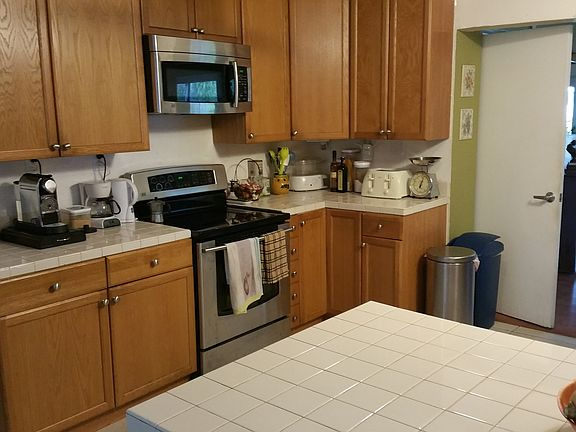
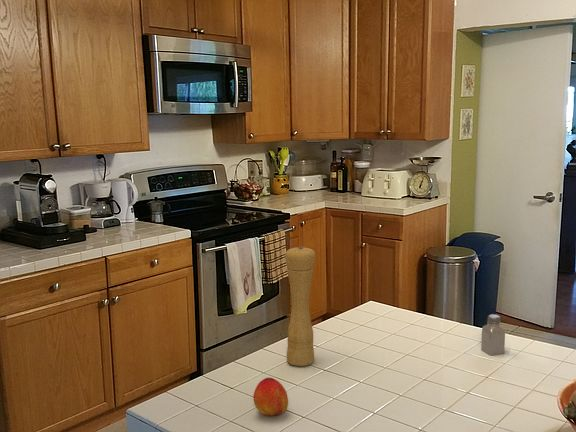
+ peach (270, 396)
+ saltshaker (493, 334)
+ pepper mill (300, 304)
